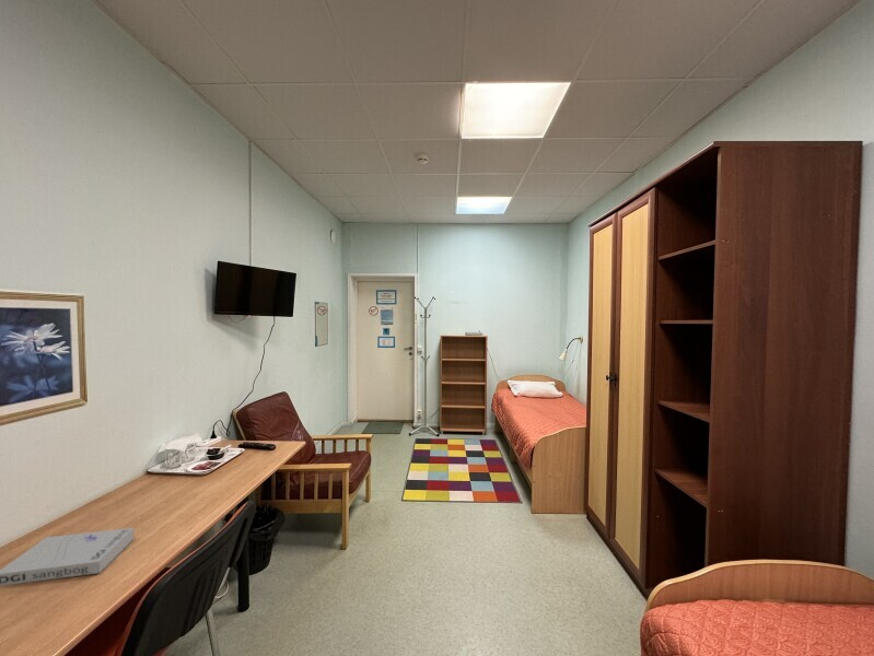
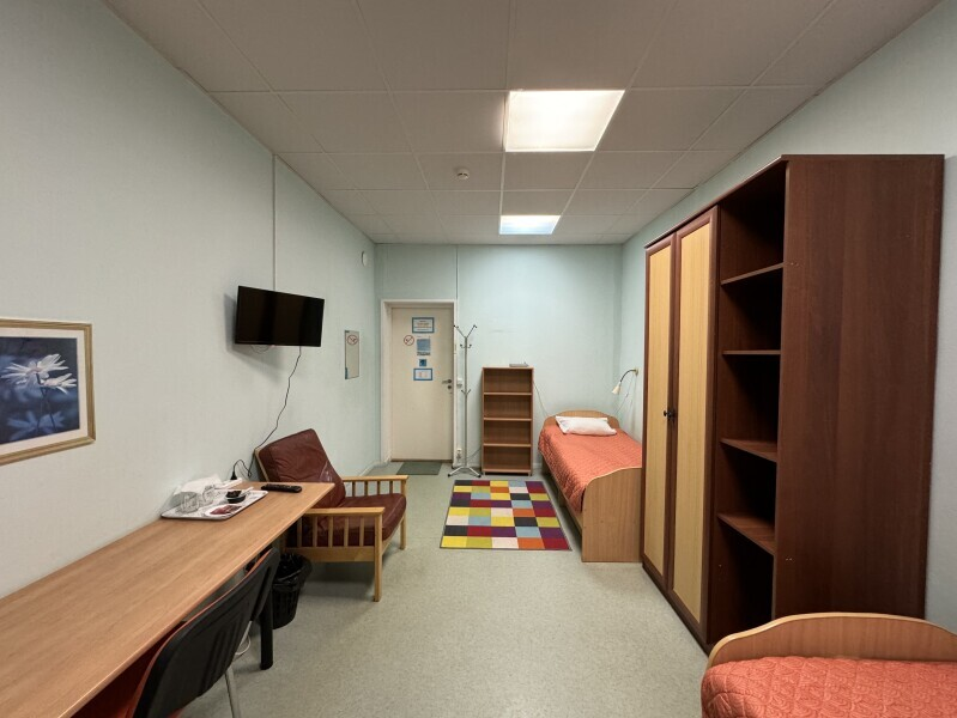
- book (71, 554)
